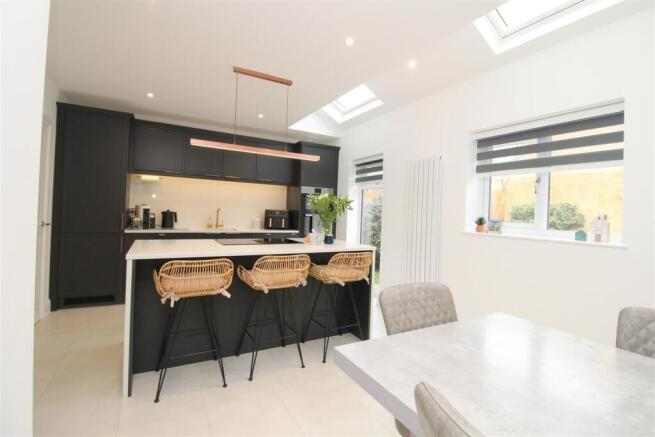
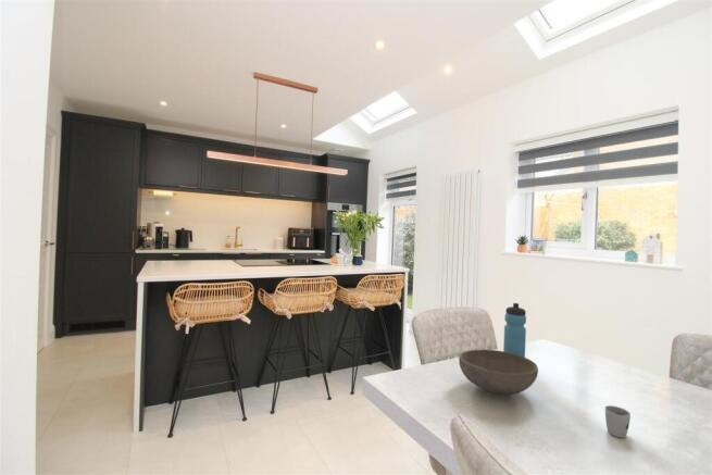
+ cup (620, 413)
+ bowl (497, 375)
+ water bottle (514, 335)
